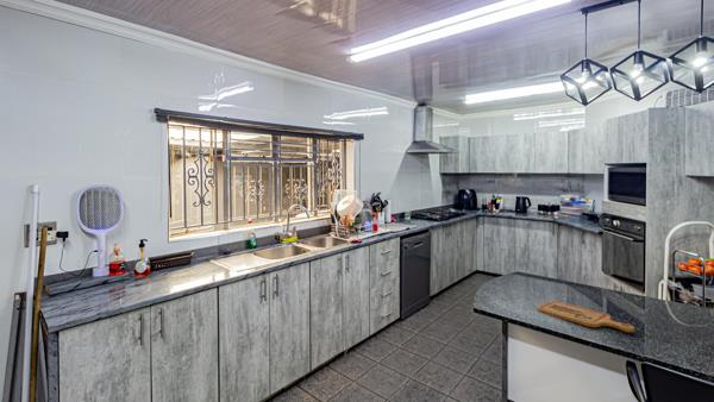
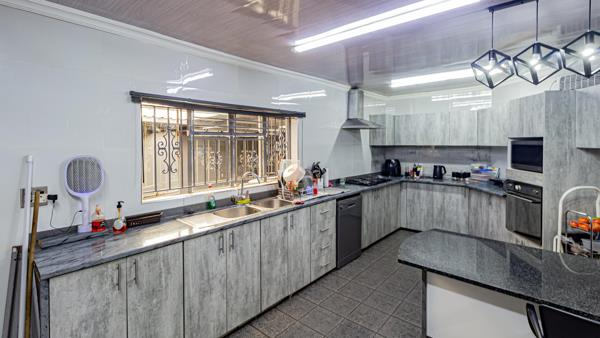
- cutting board (584, 315)
